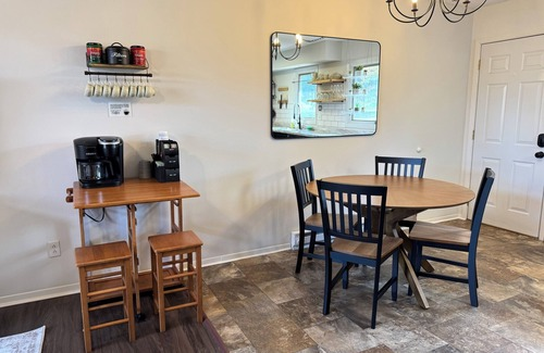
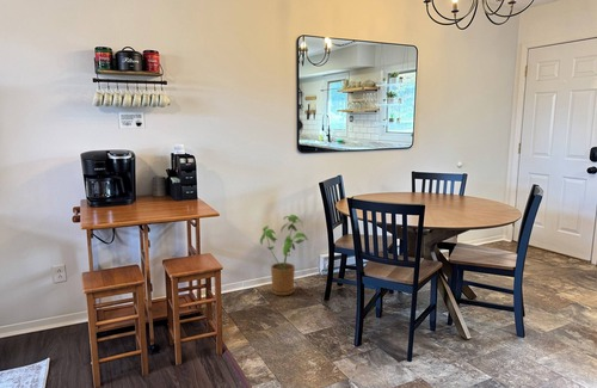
+ house plant (285, 254)
